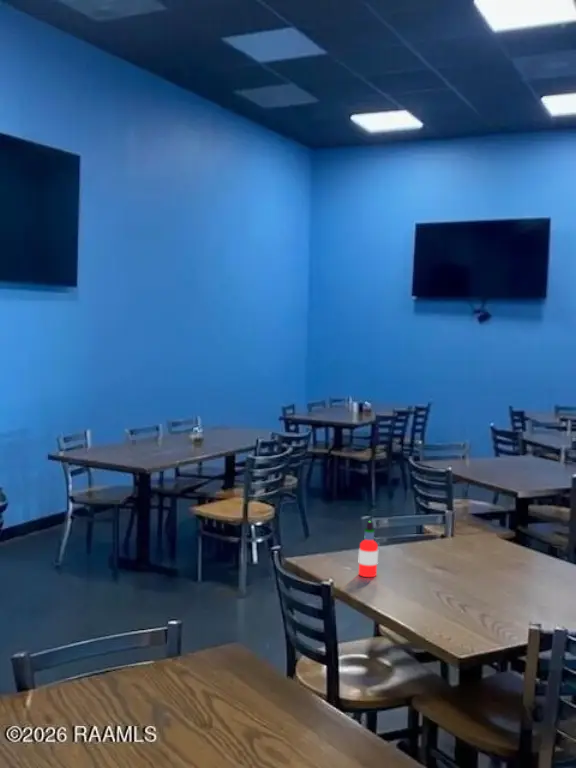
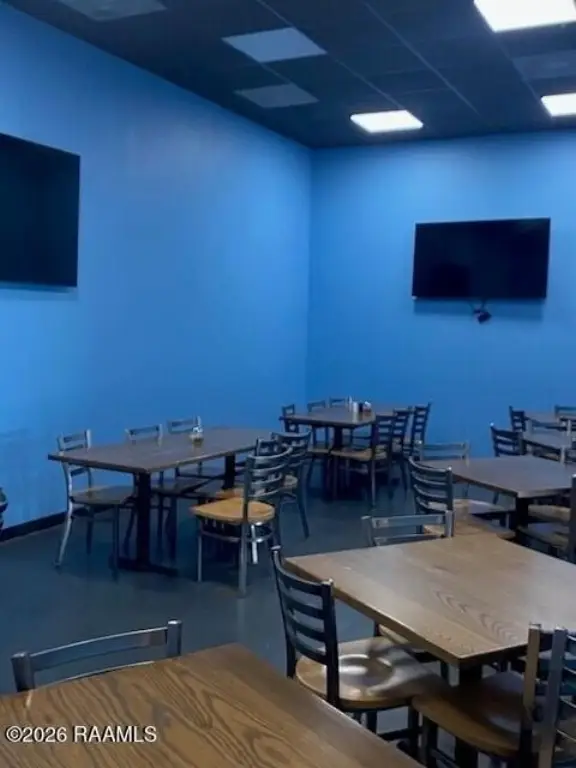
- hot sauce (368, 547)
